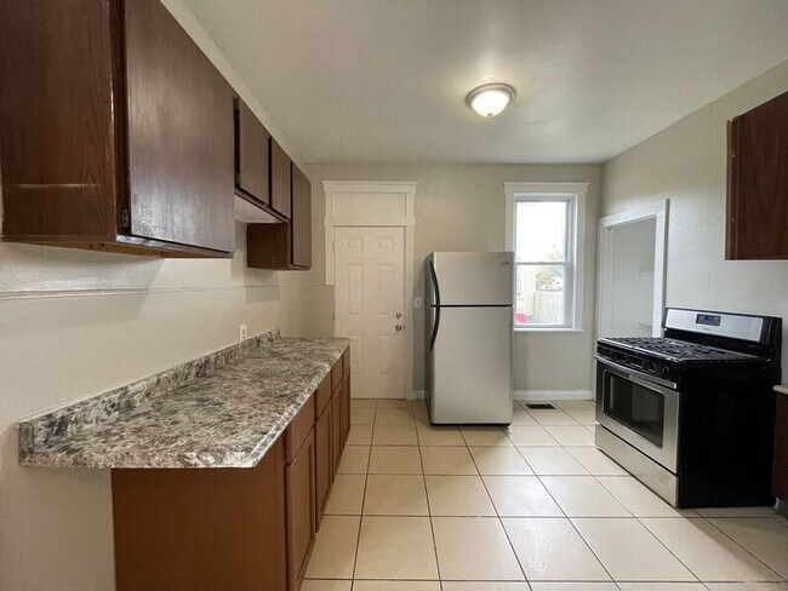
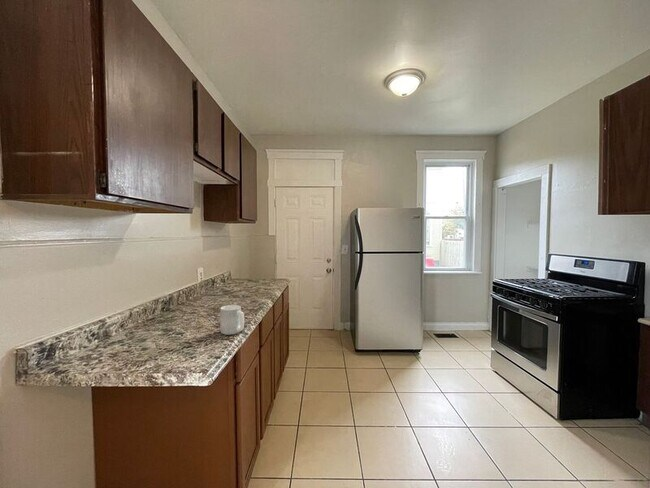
+ mug (233, 319)
